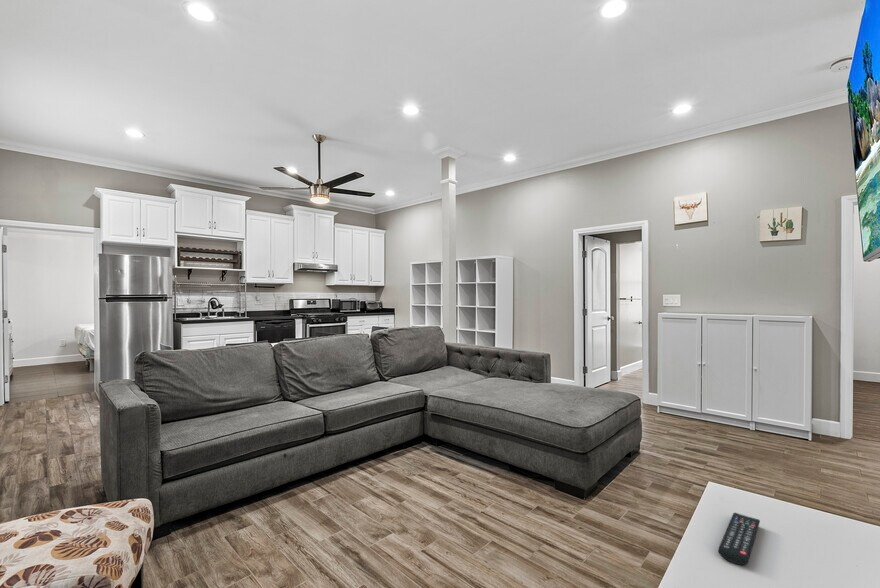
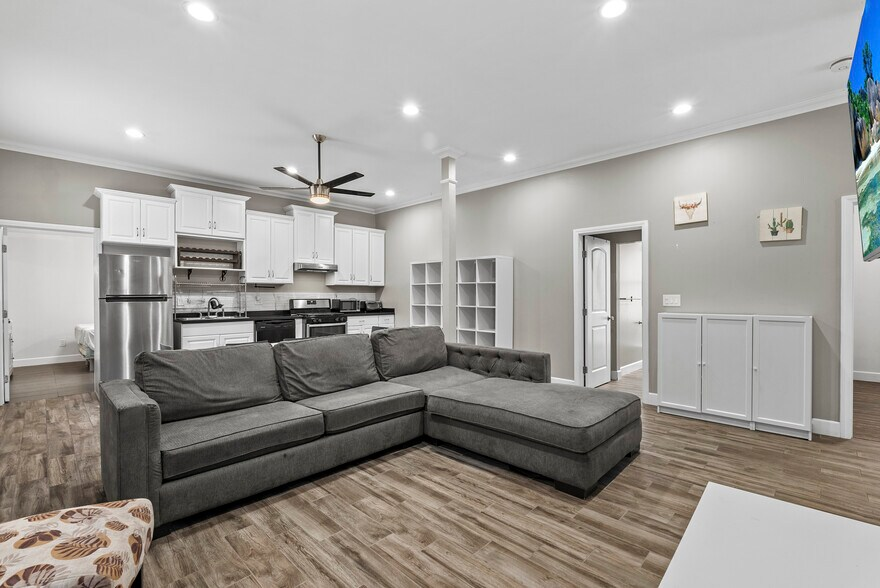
- remote control (740, 536)
